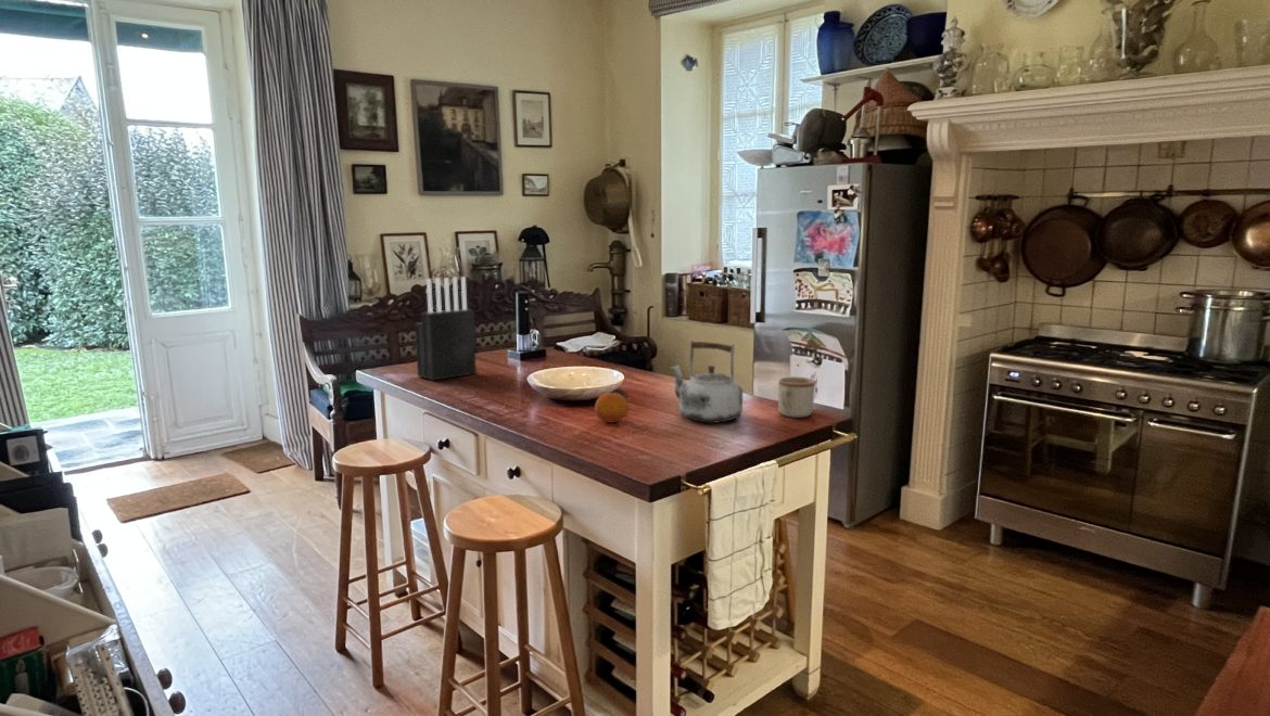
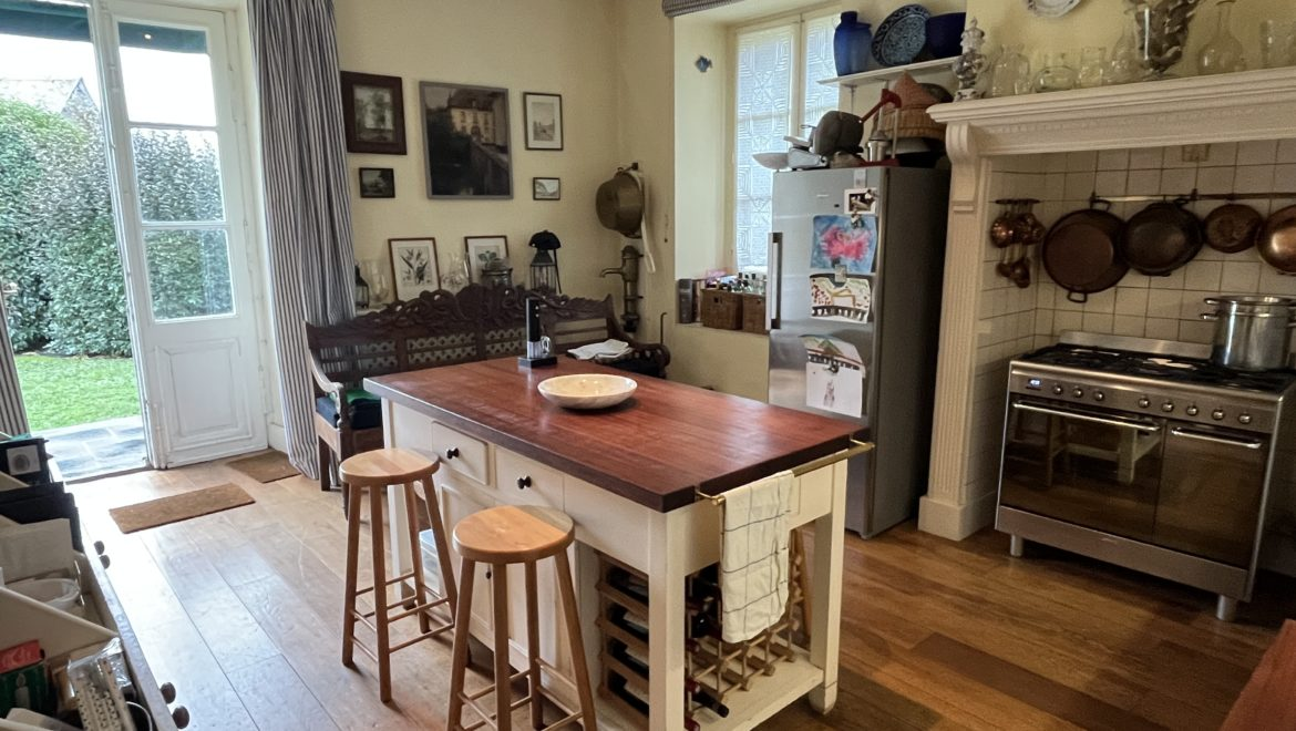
- fruit (611, 407)
- kettle (703, 379)
- mug (792, 398)
- knife block (443, 327)
